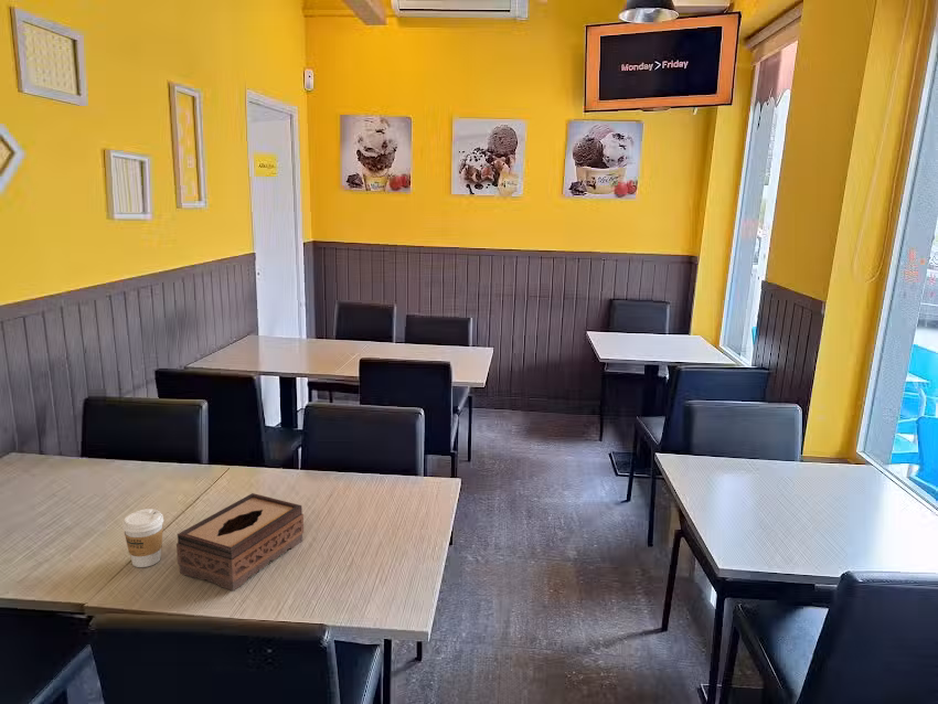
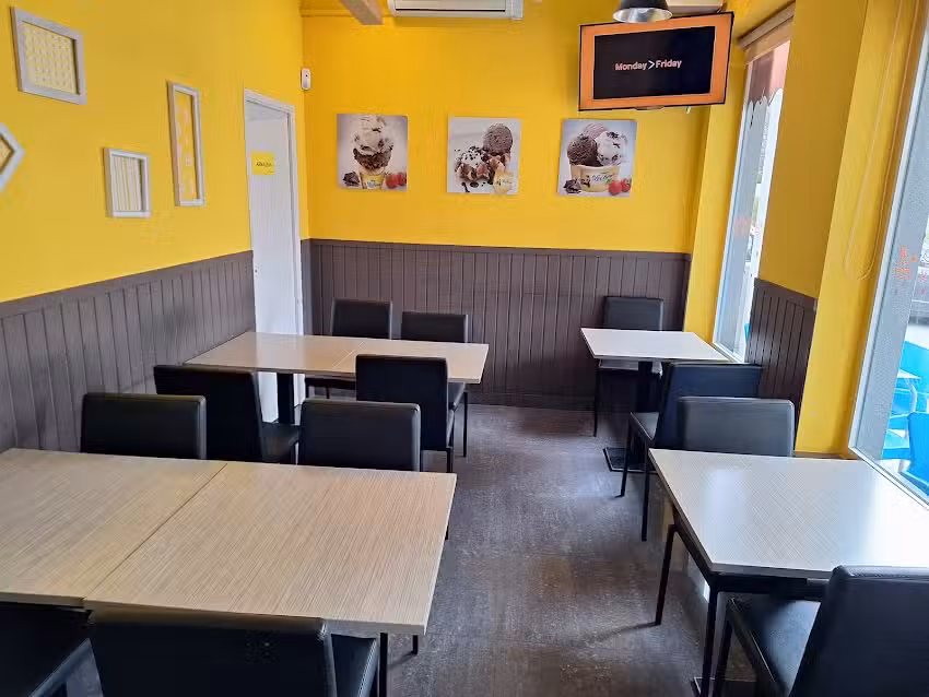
- tissue box (243, 537)
- coffee cup (143, 537)
